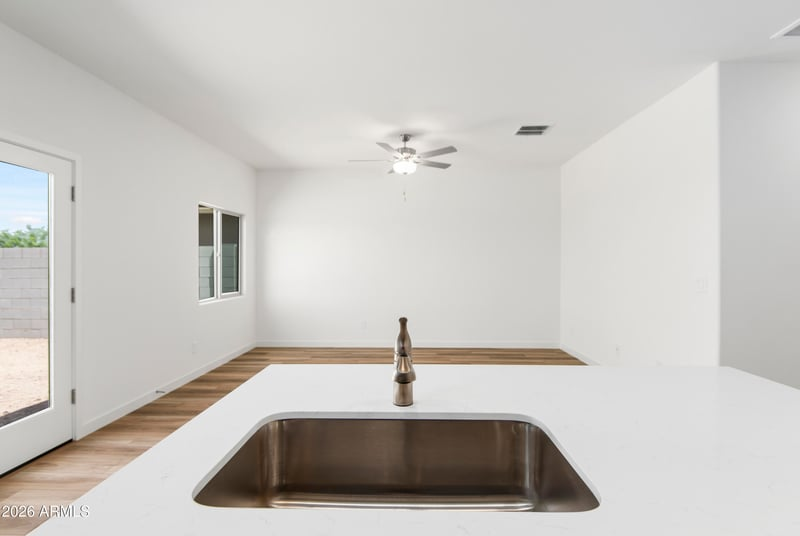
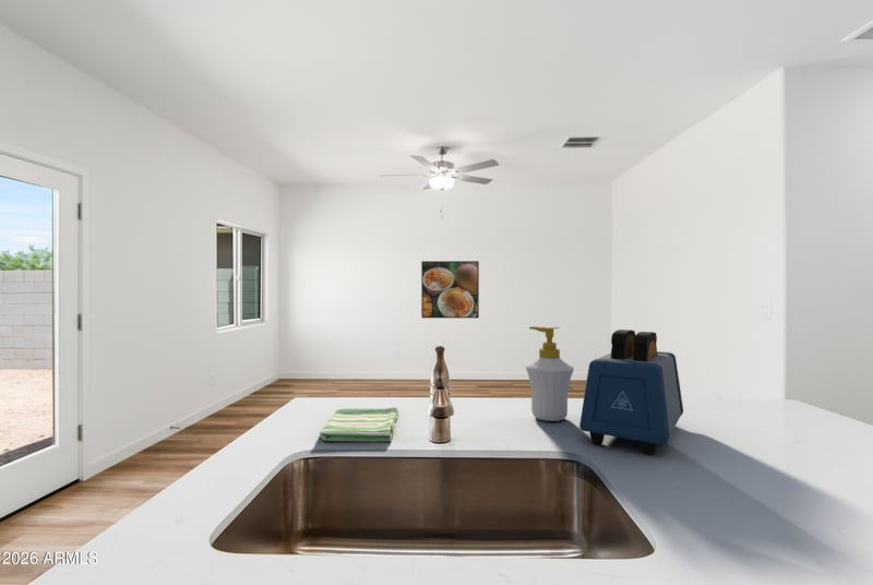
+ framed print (450, 289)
+ toaster (634, 381)
+ soap bottle (549, 372)
+ dish towel (361, 422)
